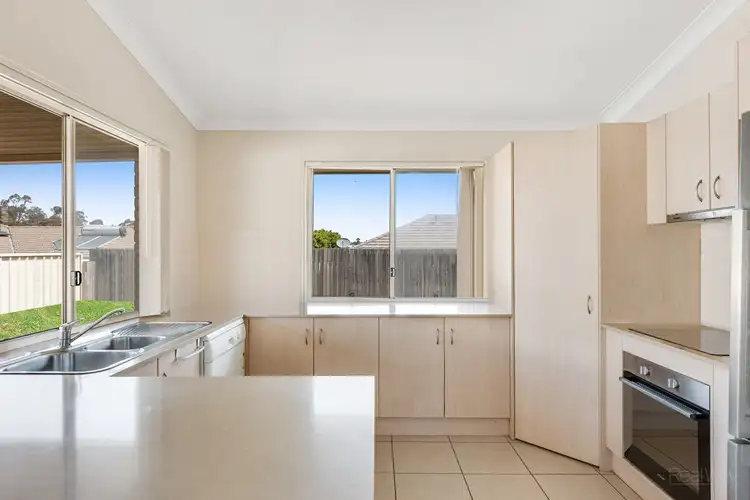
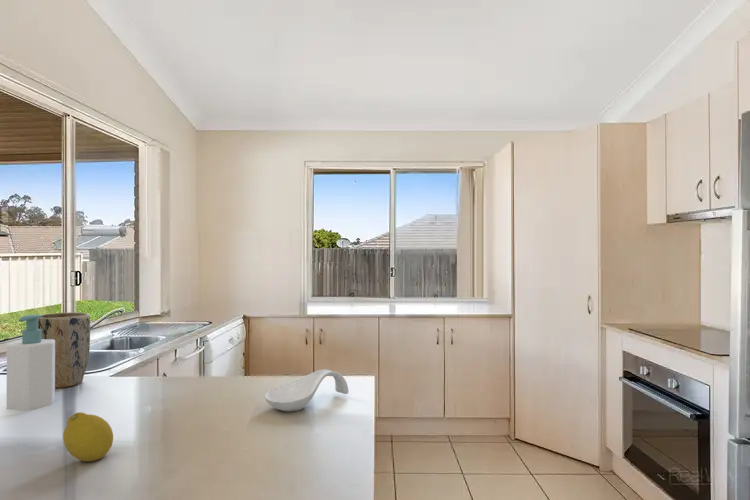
+ fruit (88, 435)
+ soap bottle (31, 360)
+ plant pot (62, 349)
+ spoon rest (308, 388)
